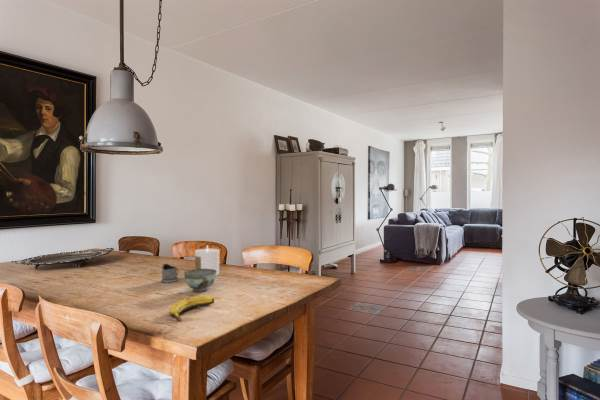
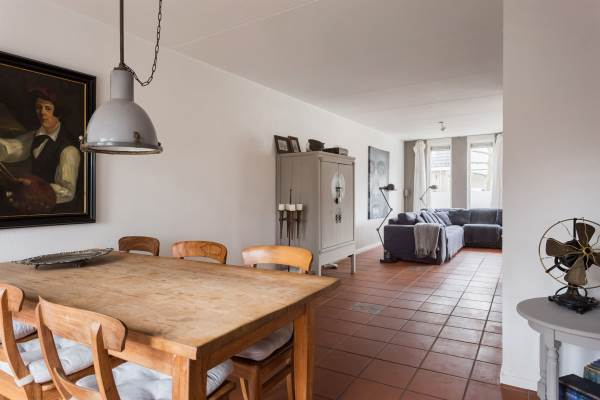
- candle (207, 260)
- tea glass holder (171, 272)
- banana (188, 306)
- bowl (200, 280)
